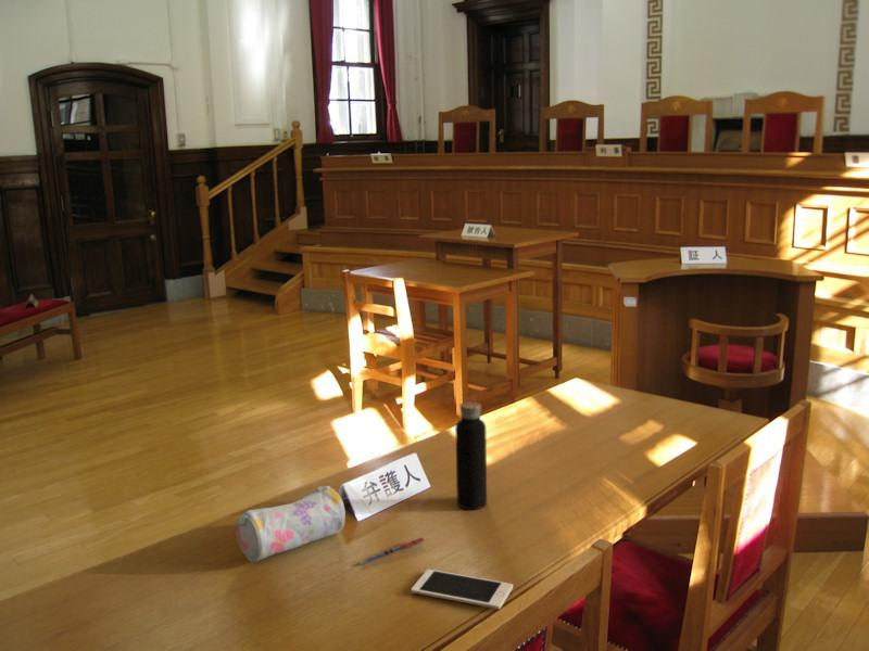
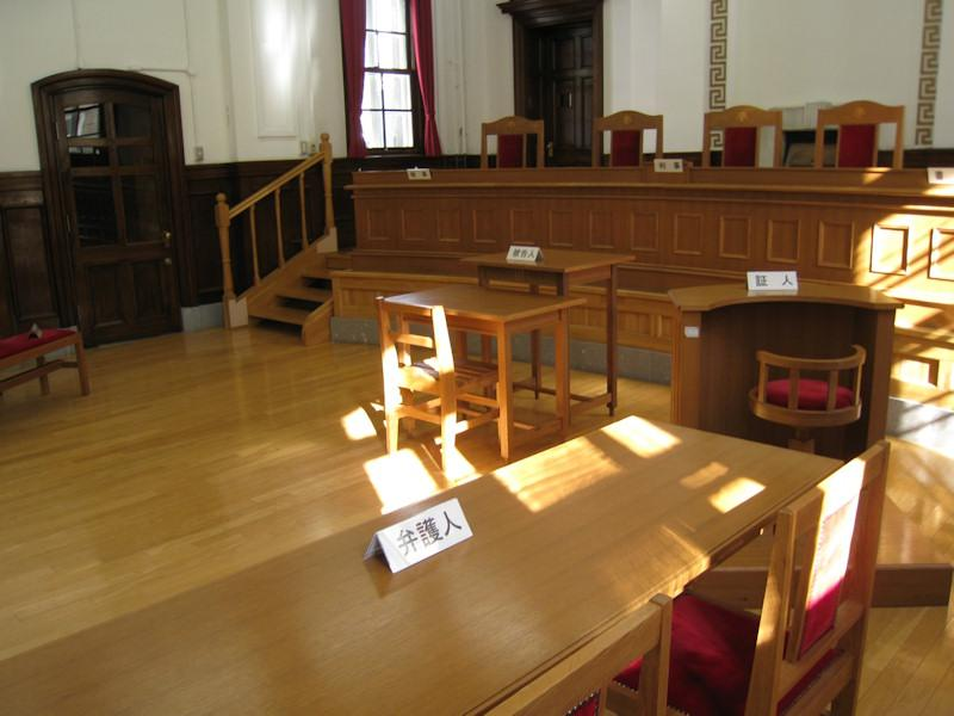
- cell phone (462, 588)
- pencil case (292, 522)
- pen (392, 550)
- water bottle (470, 449)
